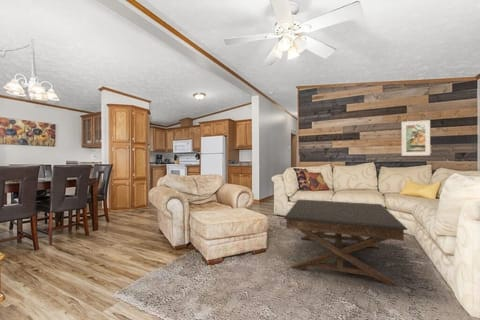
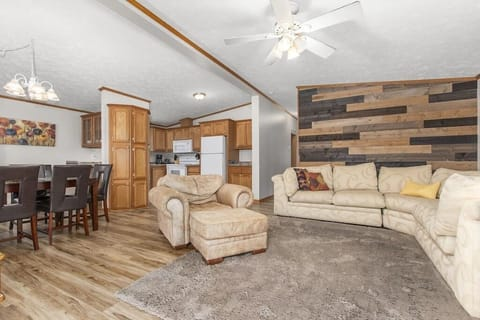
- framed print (415, 138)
- coffee table (338, 233)
